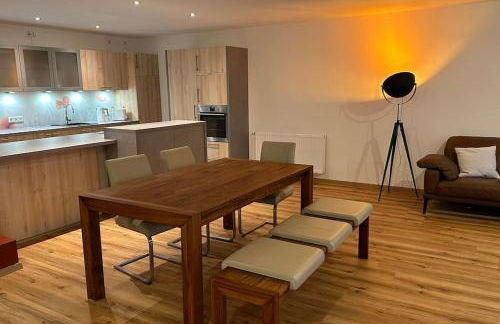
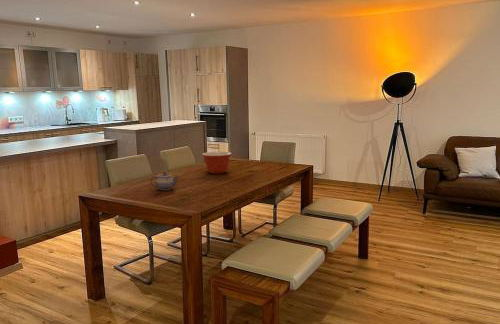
+ mixing bowl (217, 163)
+ teapot (165, 180)
